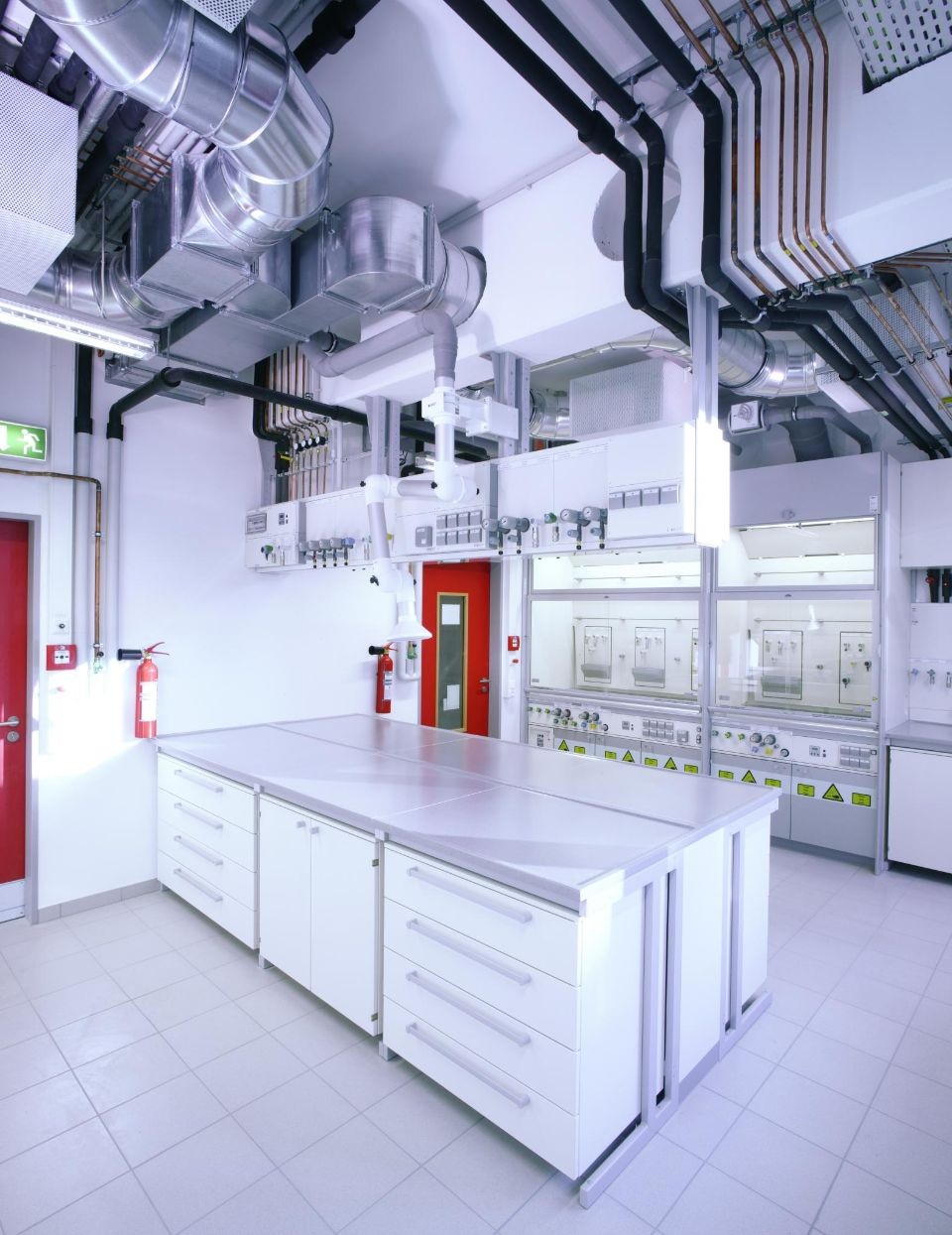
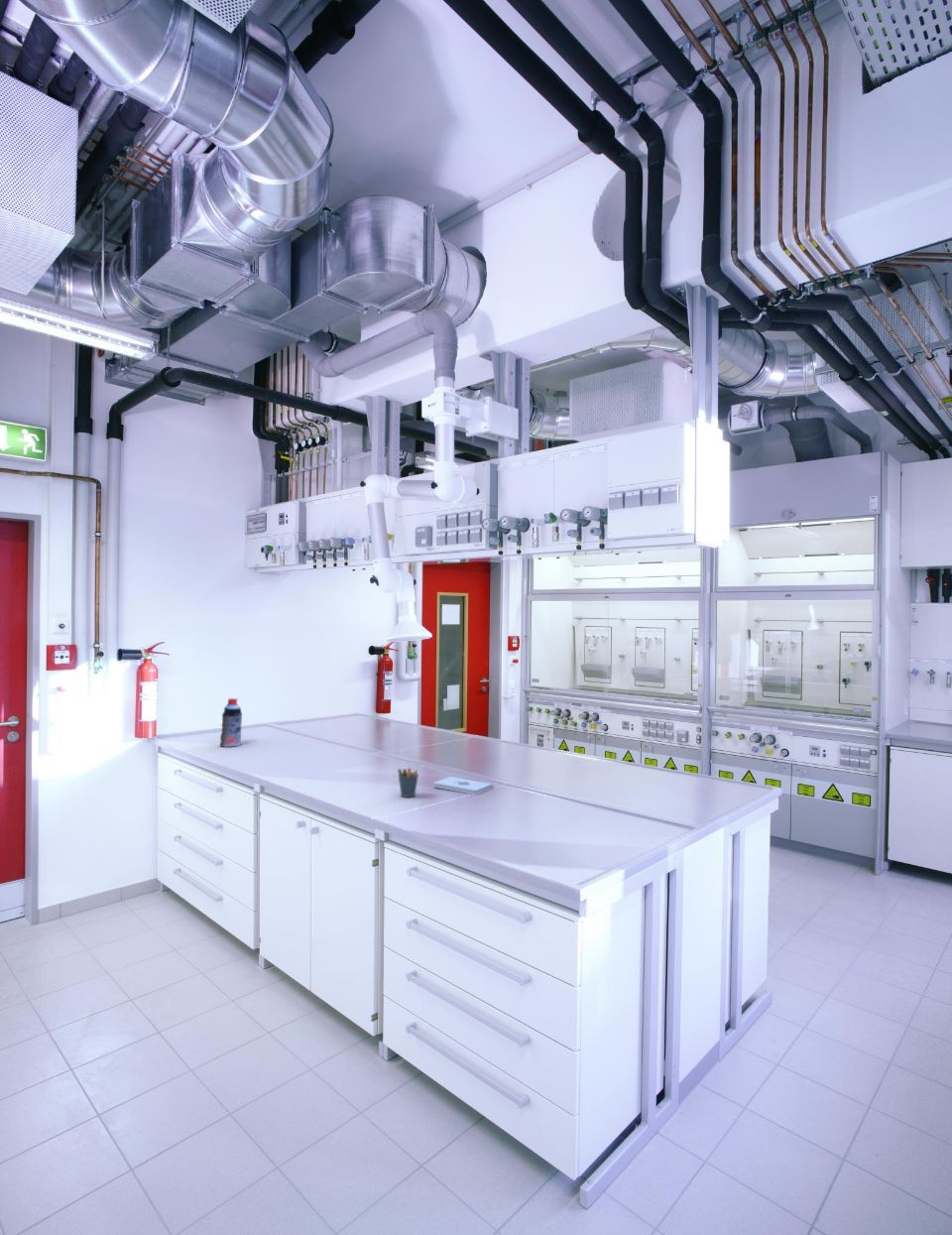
+ notepad (462, 785)
+ bottle (230, 721)
+ pen holder (408, 779)
